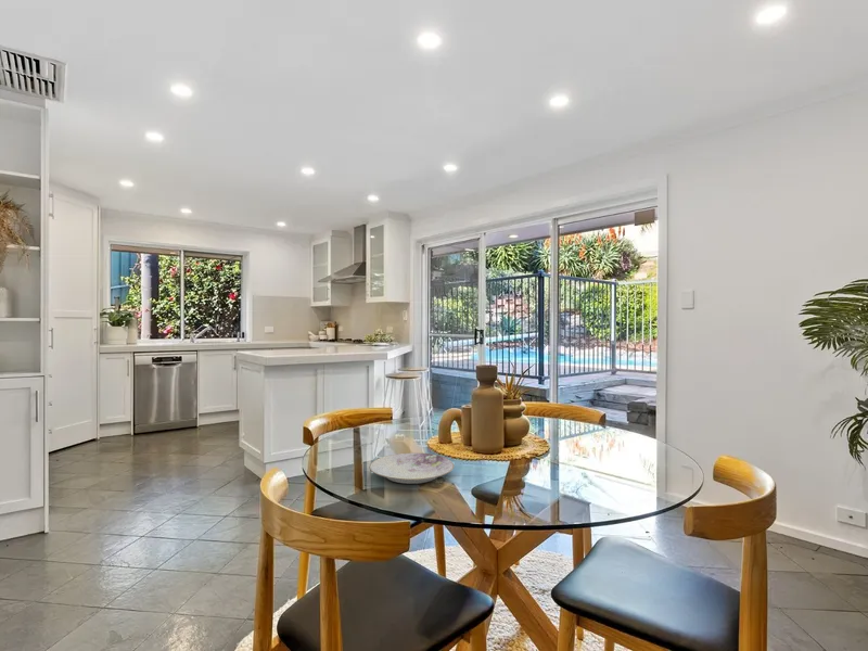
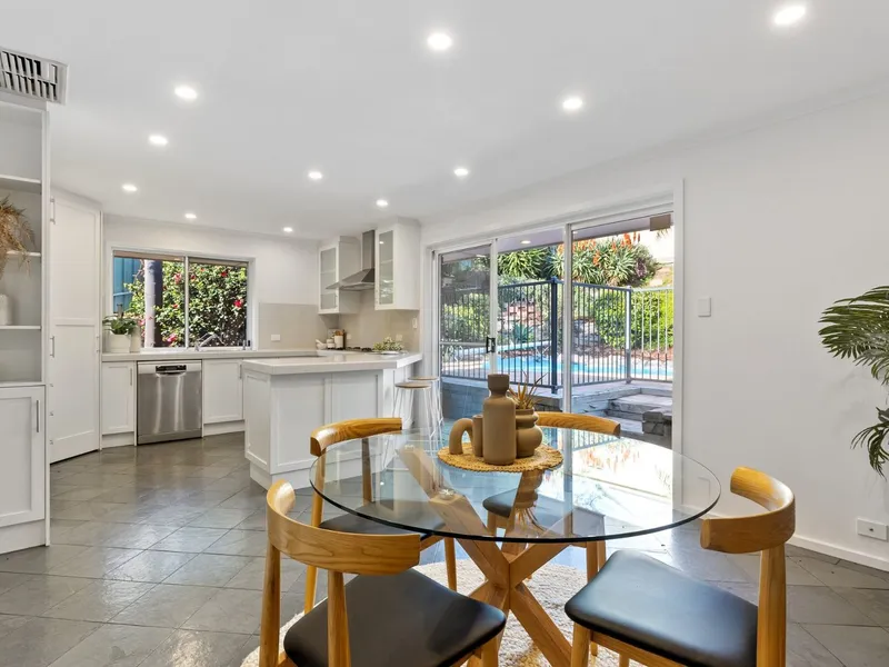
- plate (411, 469)
